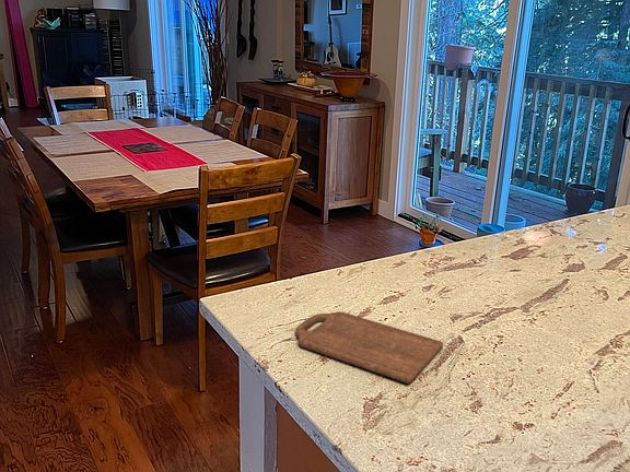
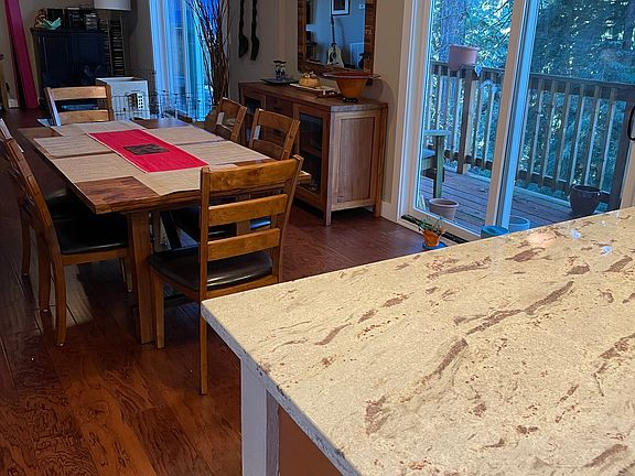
- cutting board (362, 341)
